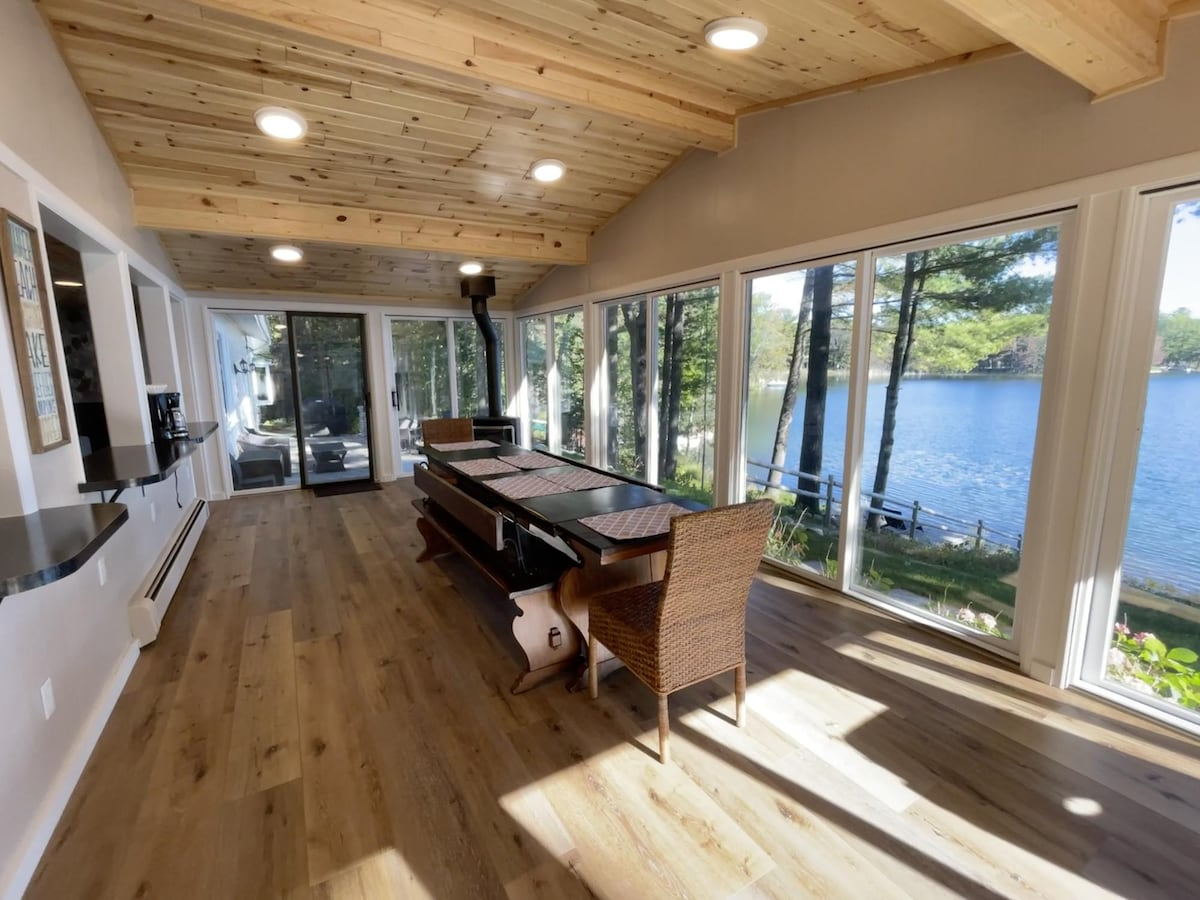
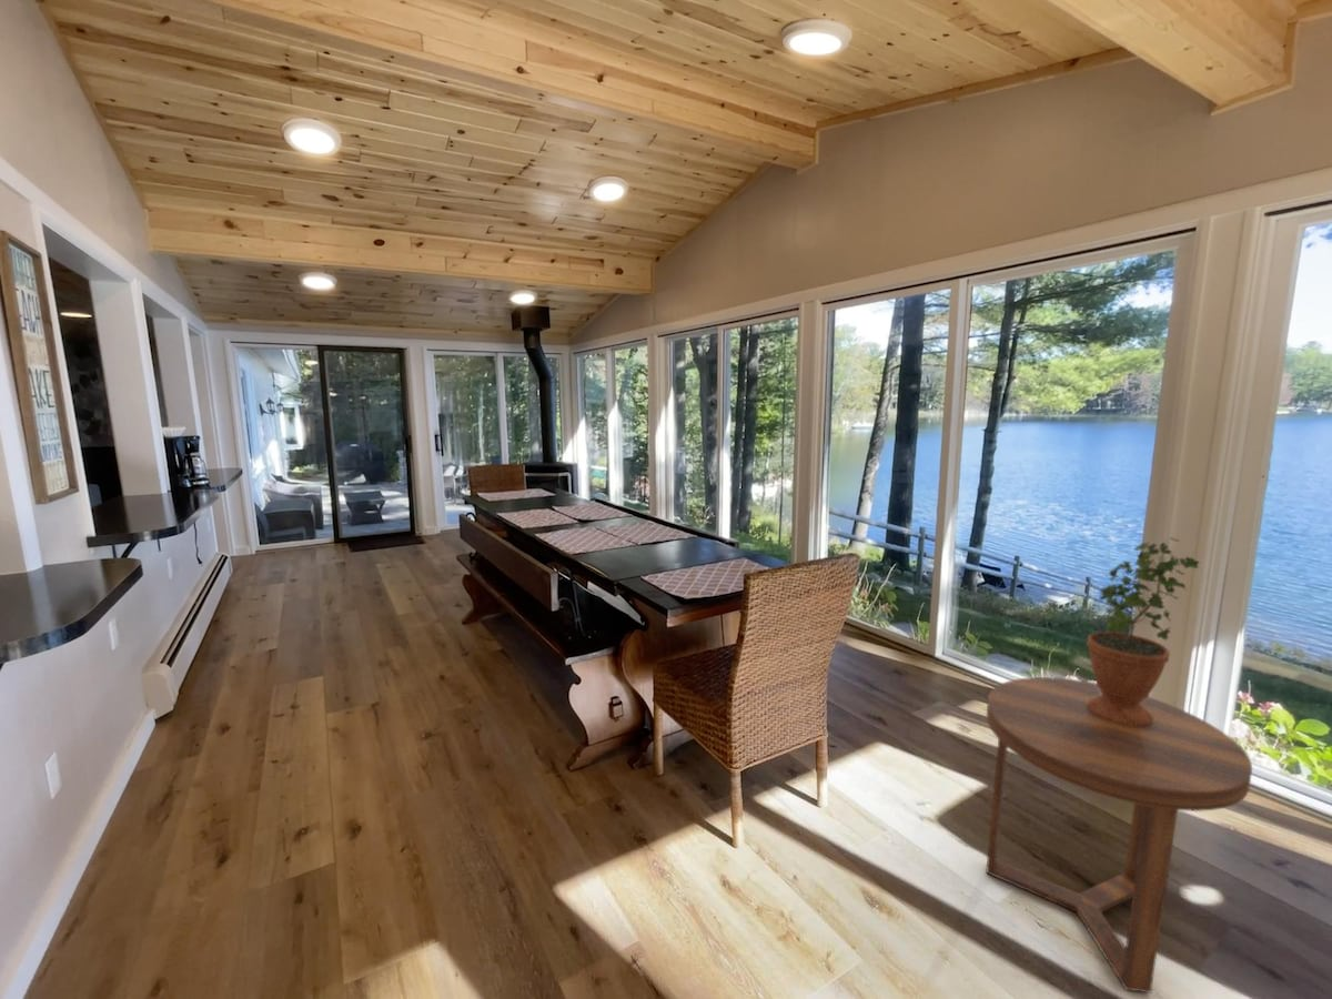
+ side table (1104, 795)
+ potted plant (1139, 623)
